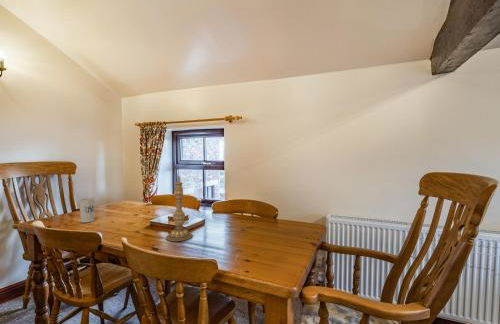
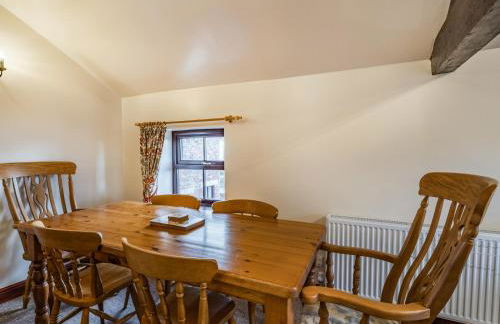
- candlestick (179, 205)
- cup (87, 210)
